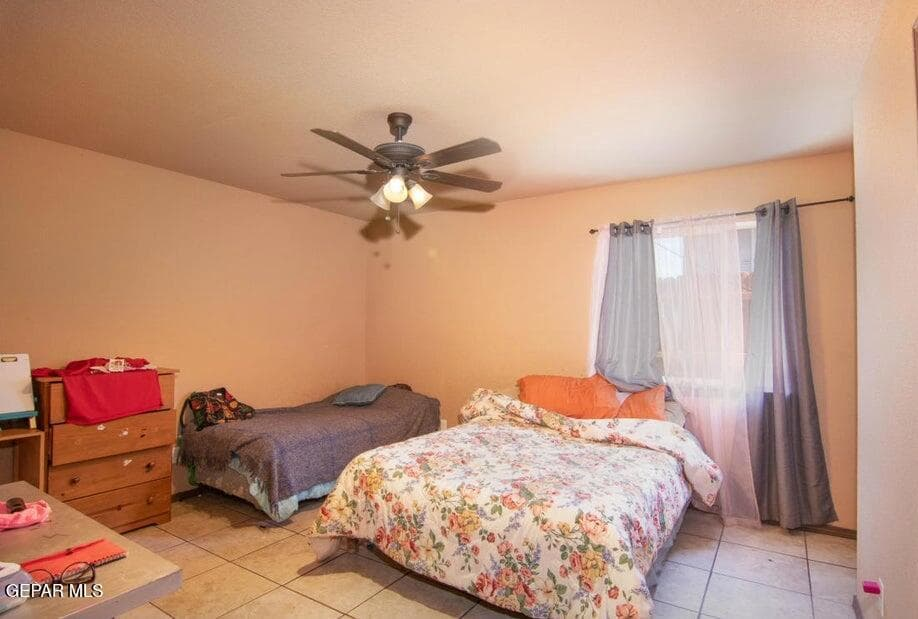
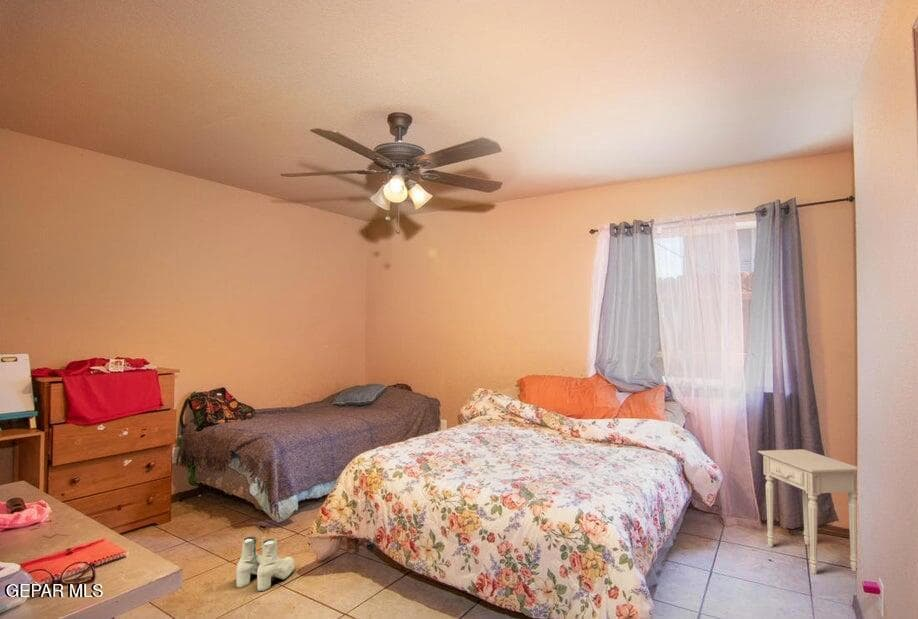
+ nightstand (807, 508)
+ boots (265, 556)
